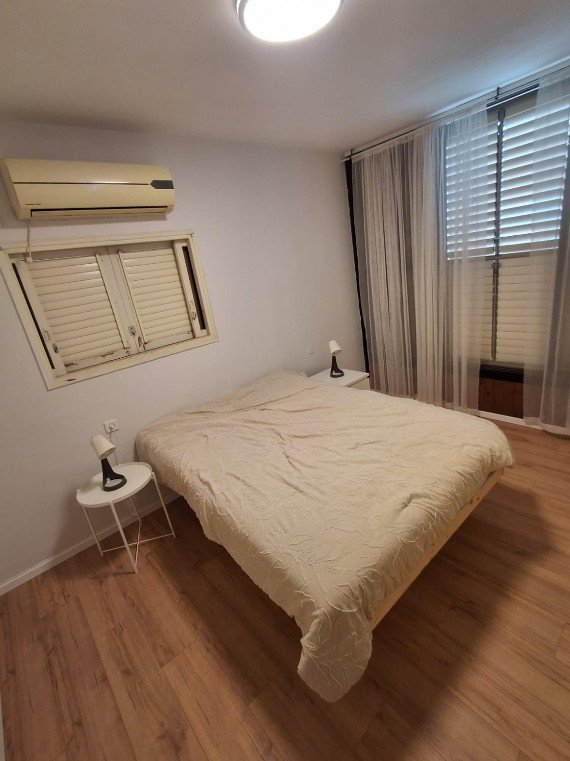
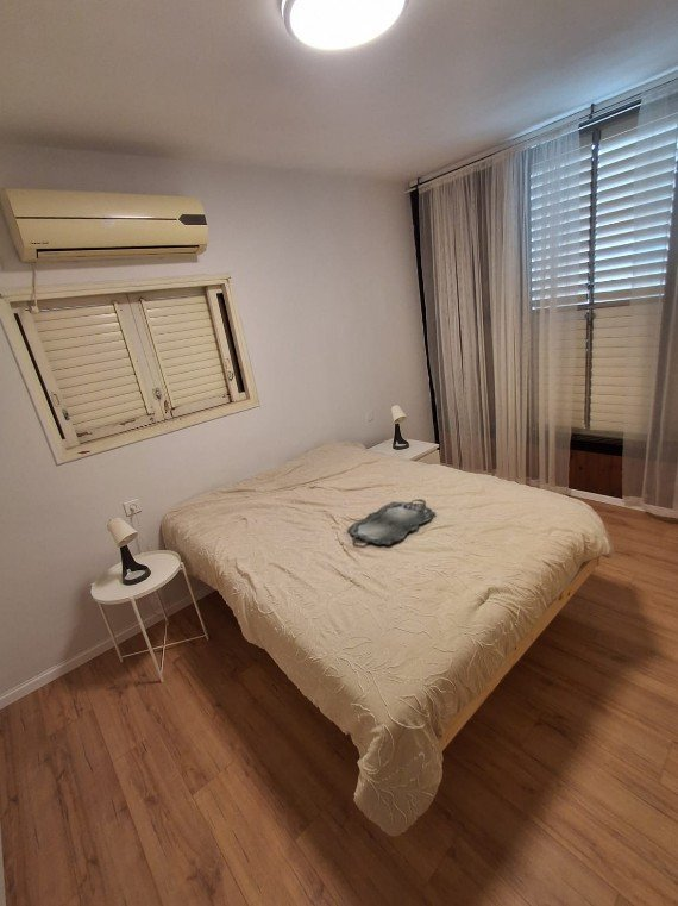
+ serving tray (391, 520)
